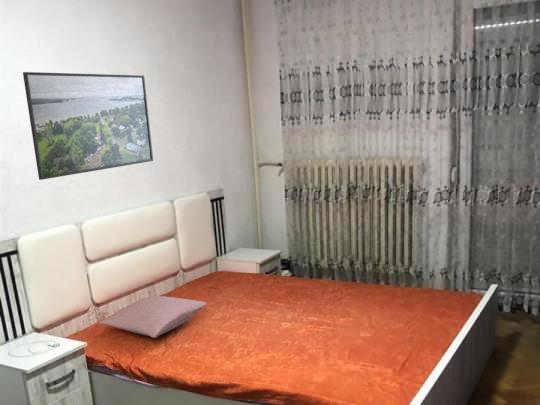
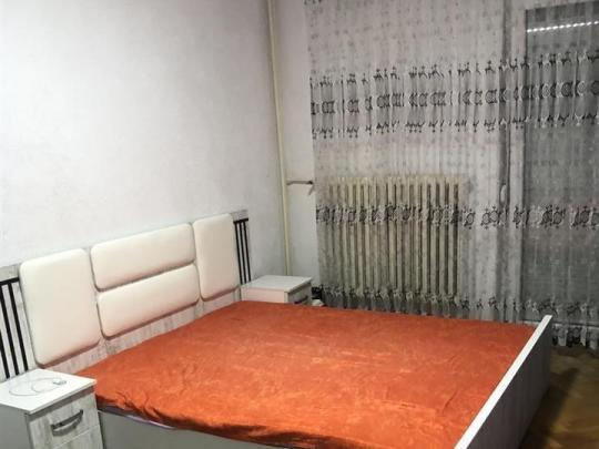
- pillow (154, 314)
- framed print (96, 122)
